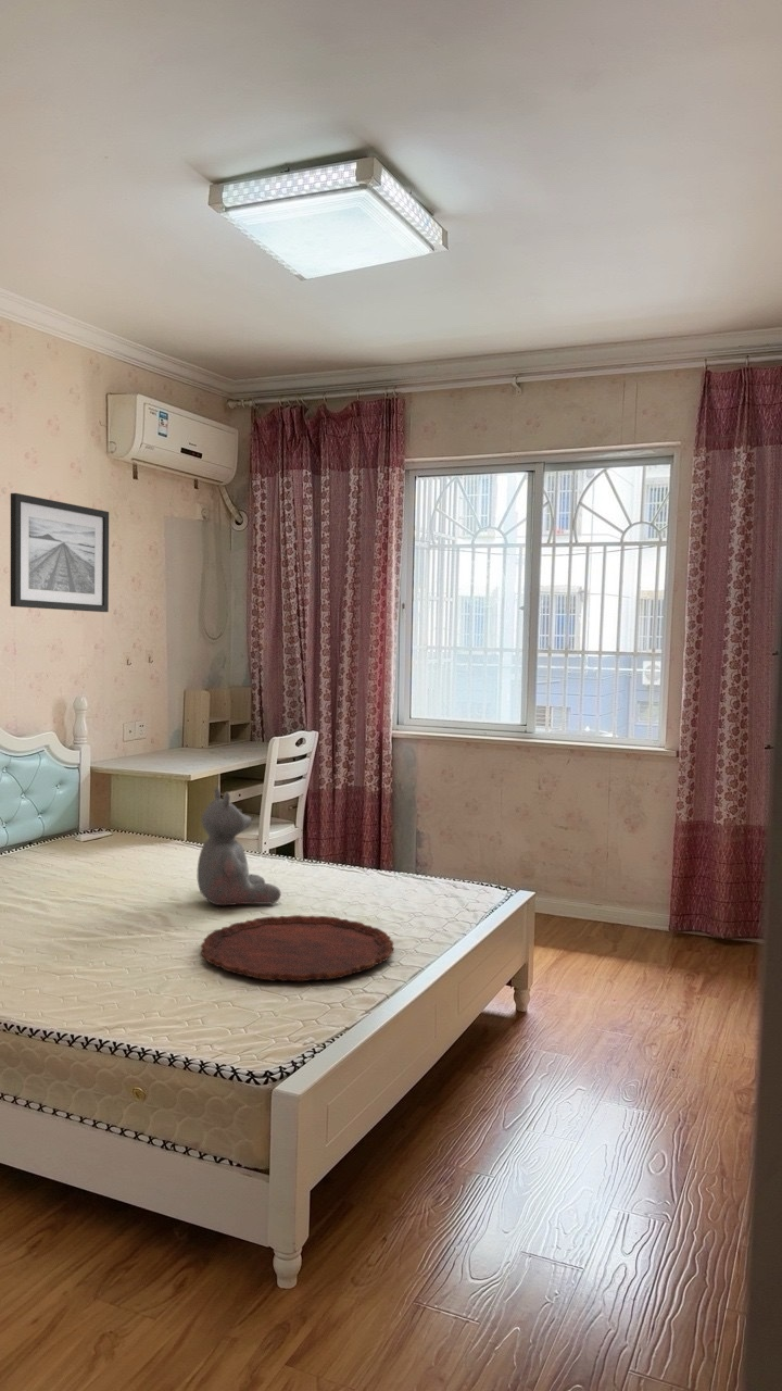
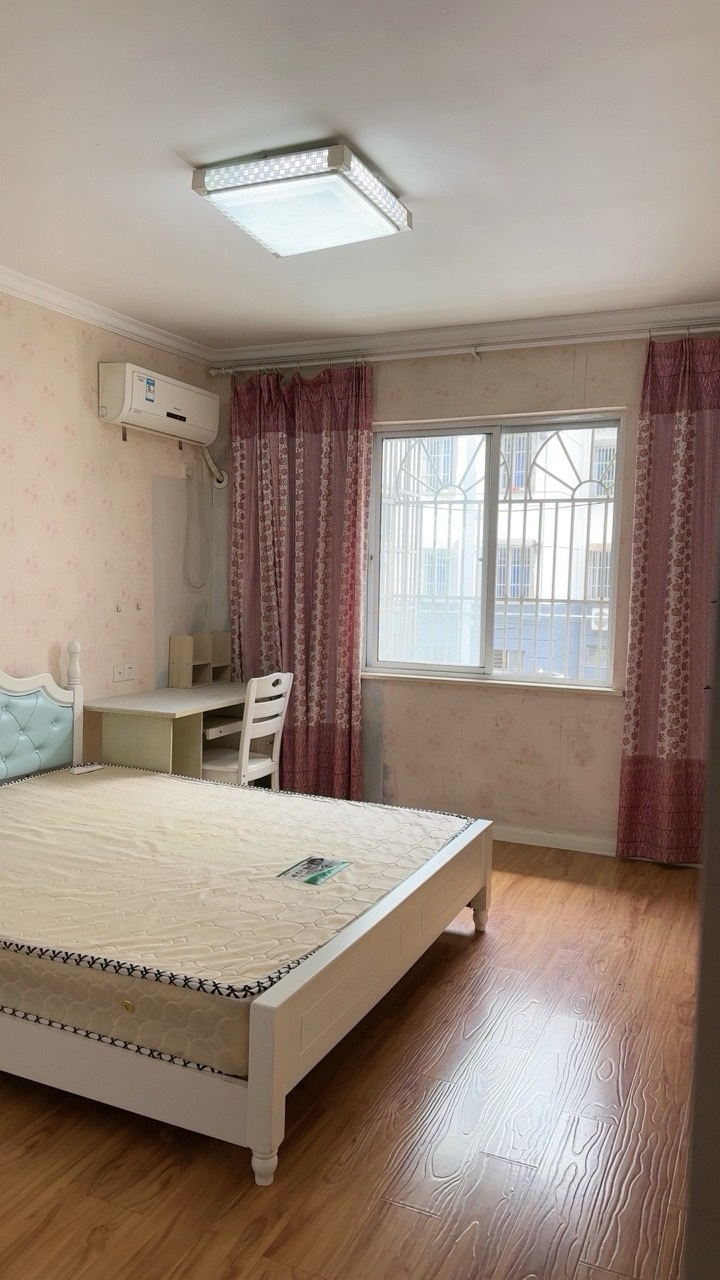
- teddy bear (238, 844)
- wall art (62, 556)
- tray (298, 947)
